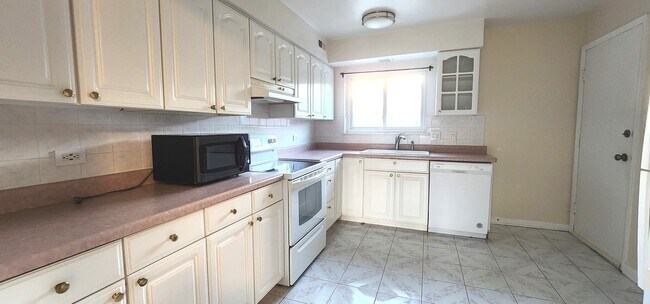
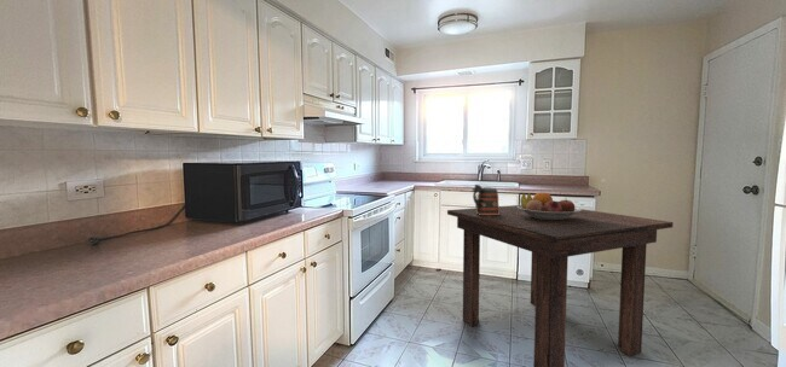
+ fruit bowl (548, 204)
+ beer stein (485, 198)
+ dining table (544, 275)
